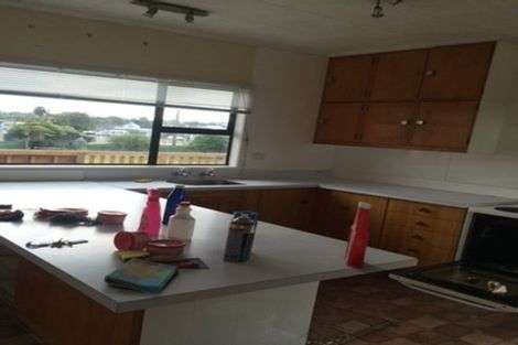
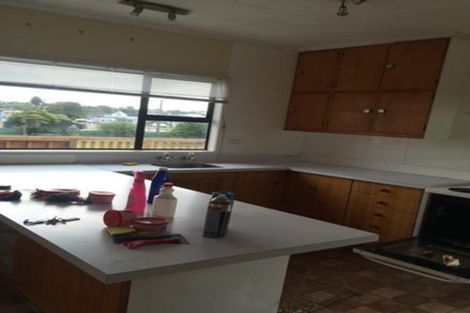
- soap bottle (358, 233)
- dish towel (143, 273)
